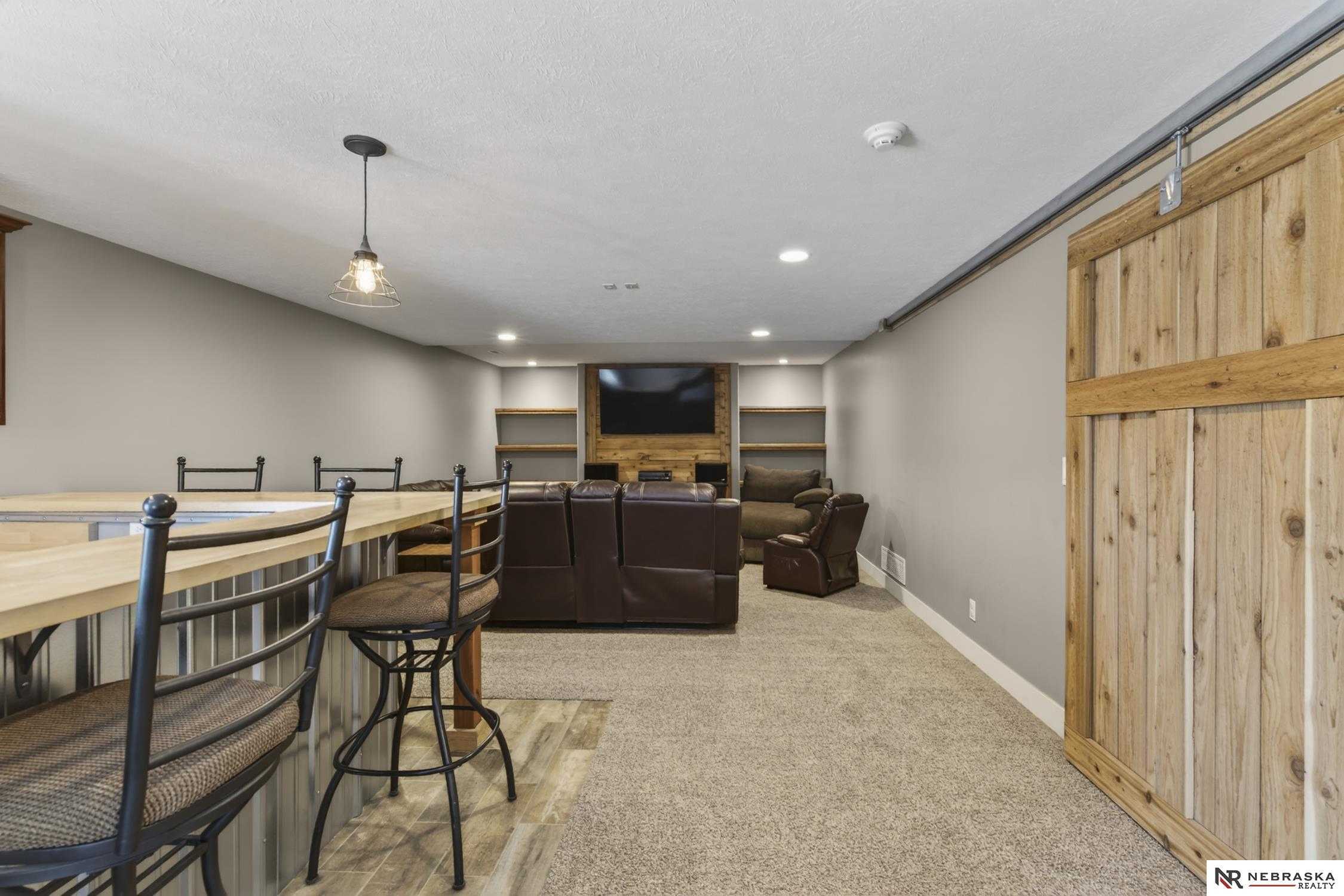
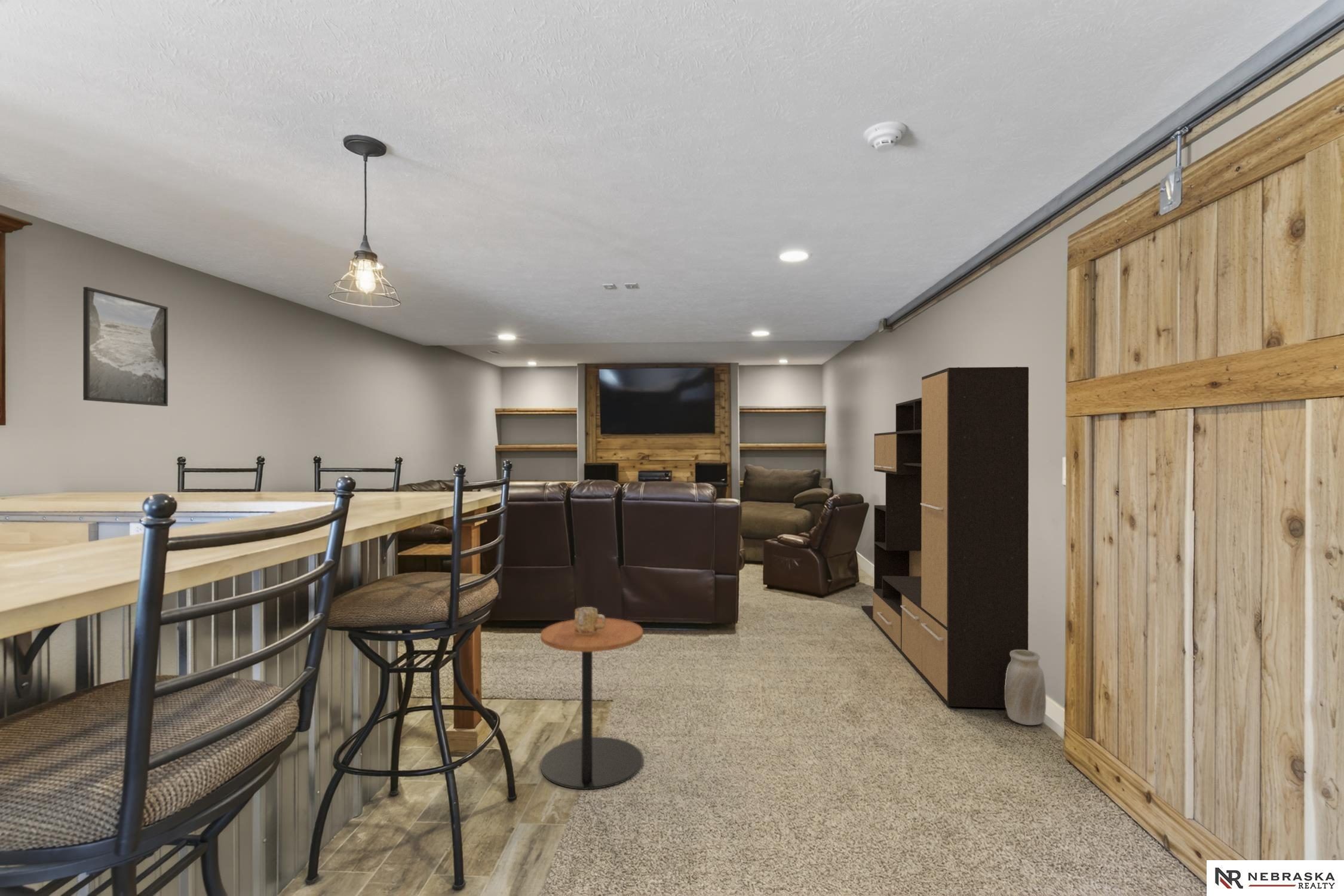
+ media console (923, 517)
+ mug (590, 619)
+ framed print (128, 350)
+ side table (592, 696)
+ vase (1025, 687)
